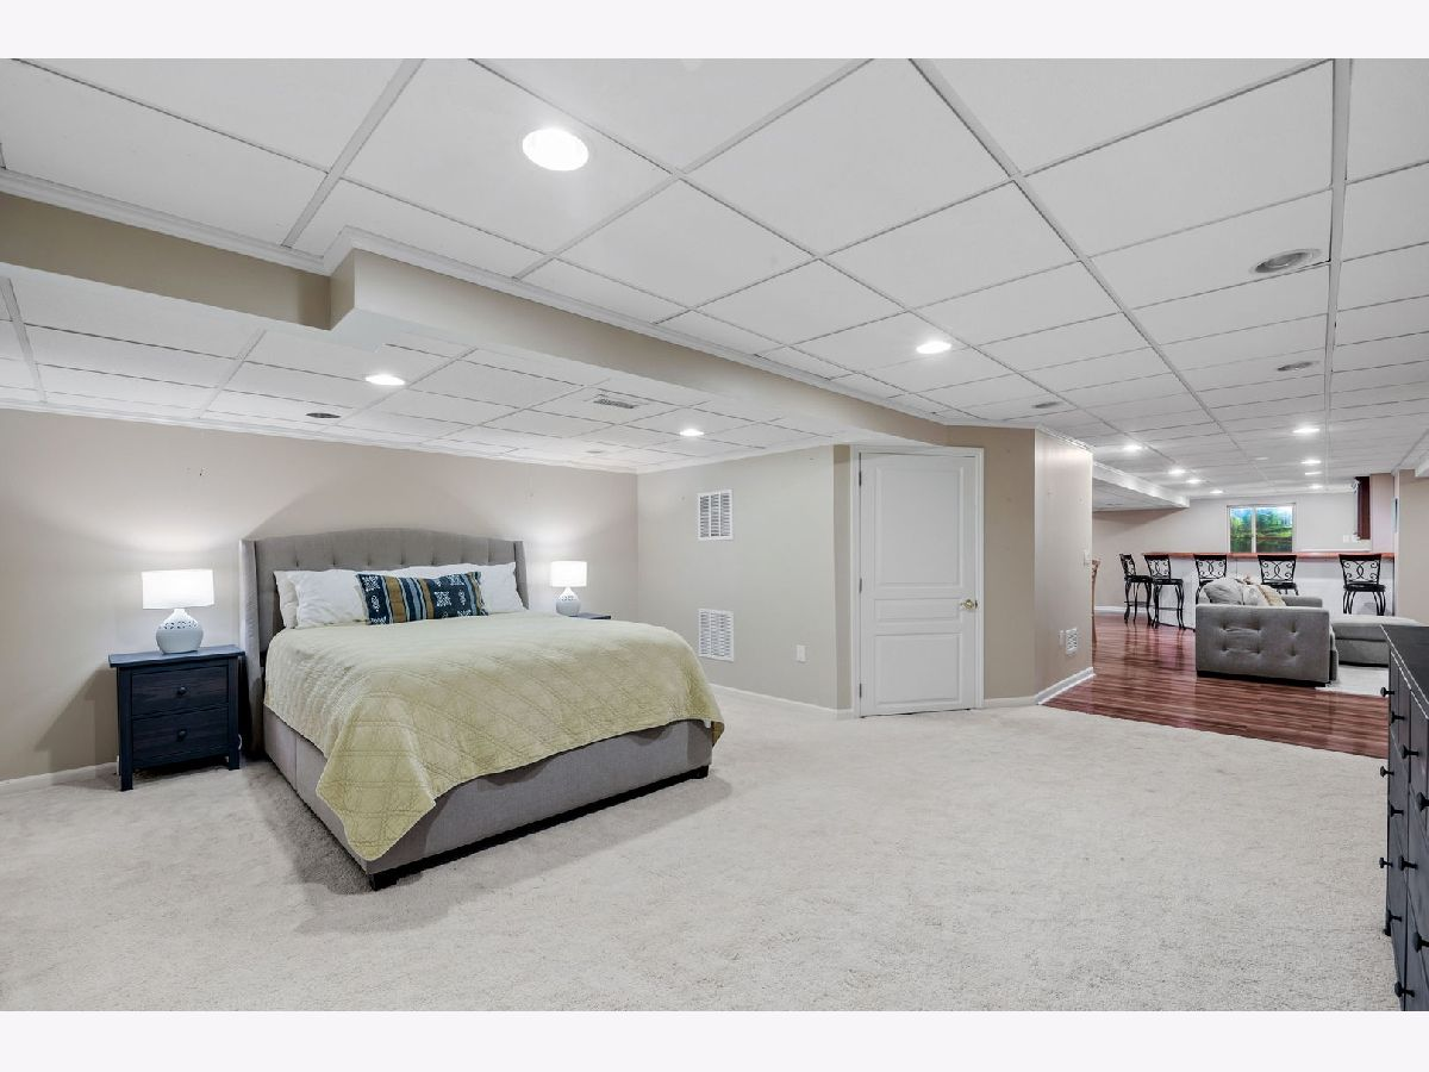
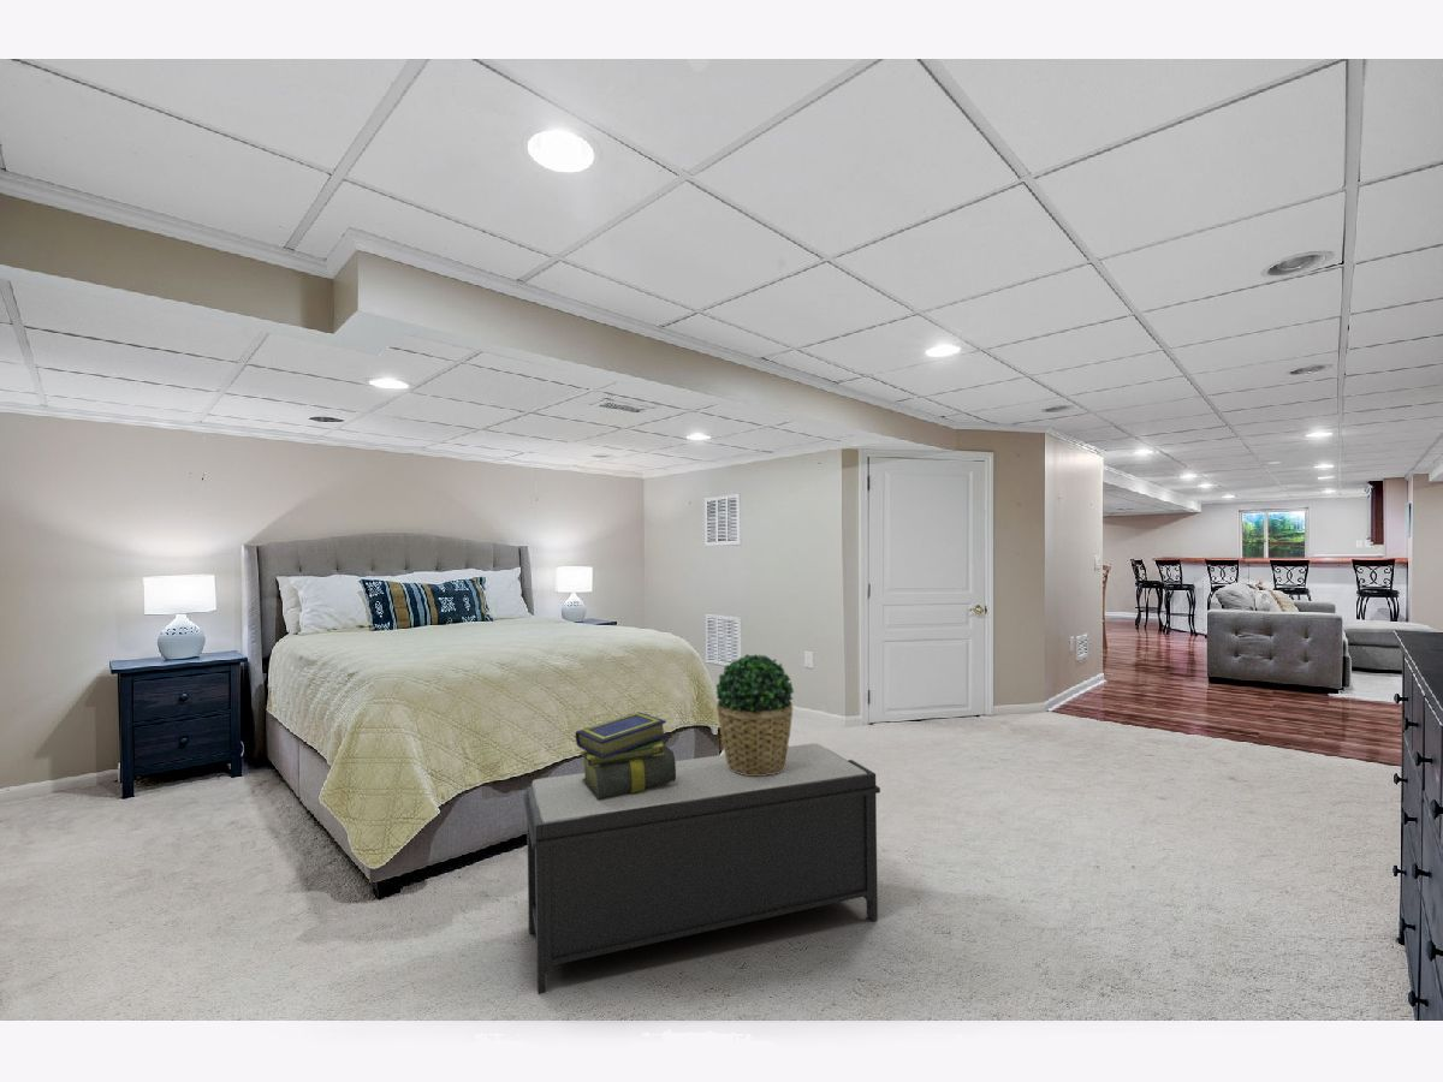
+ bench (702, 850)
+ potted plant (755, 711)
+ stack of books (624, 753)
